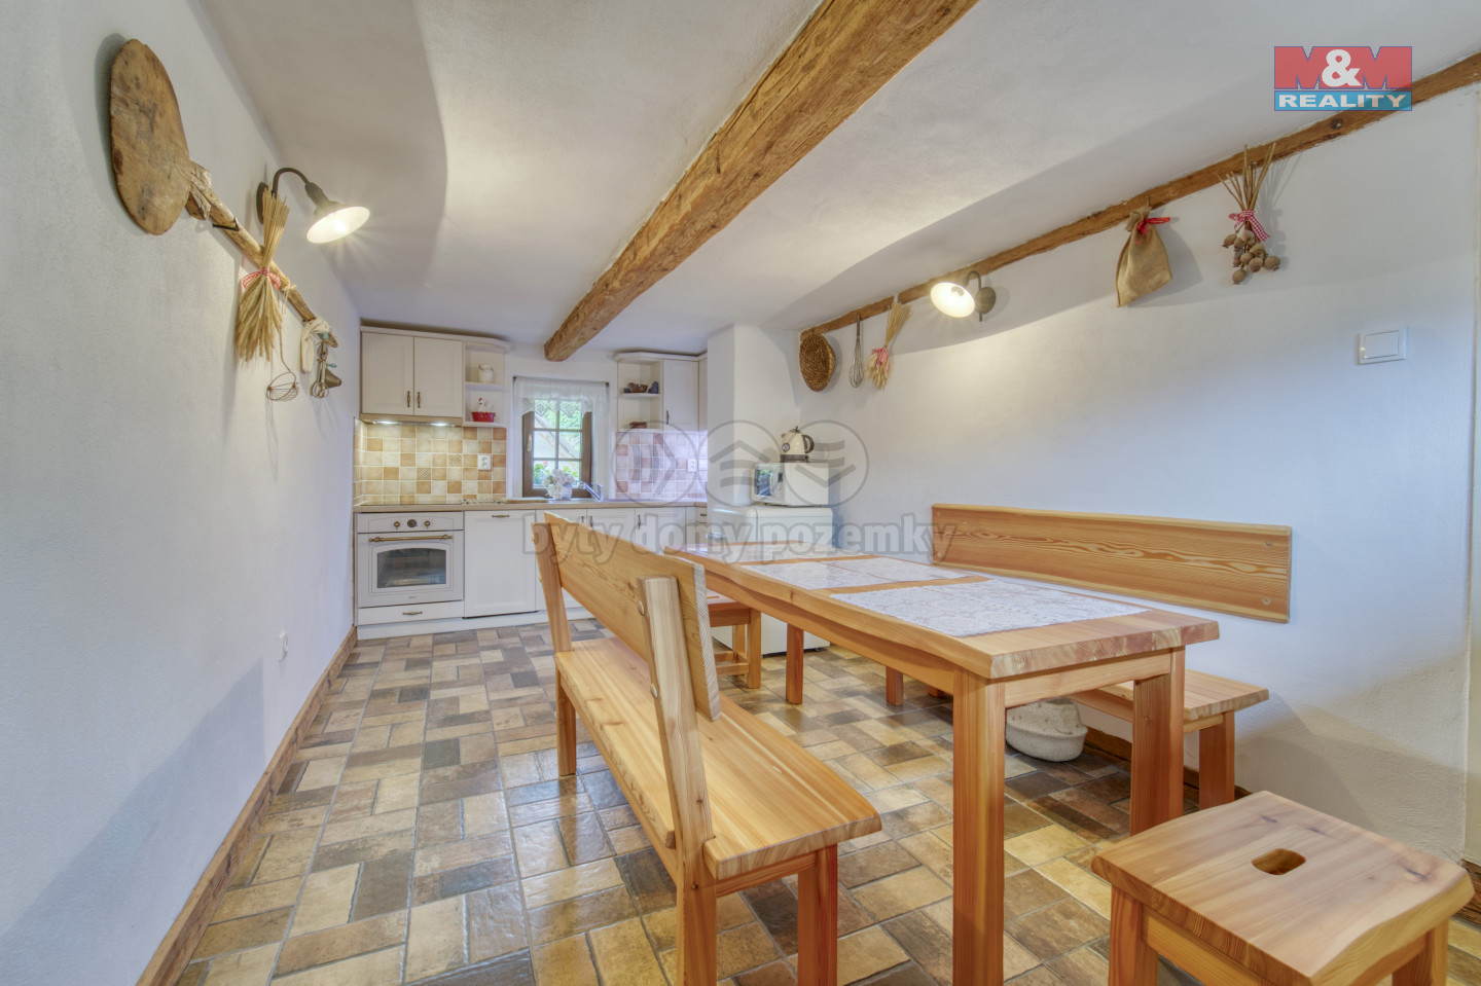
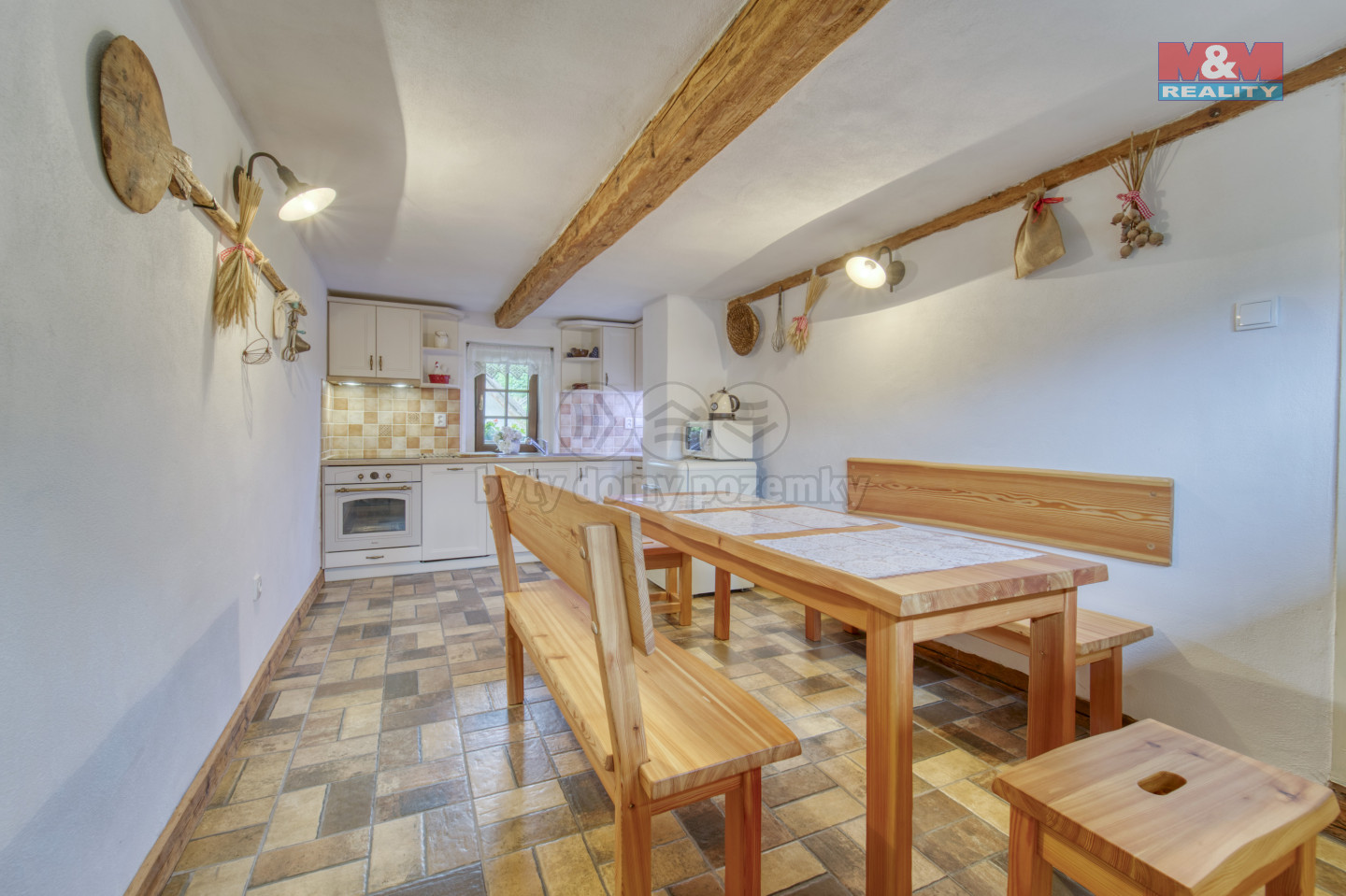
- woven basket (1045, 712)
